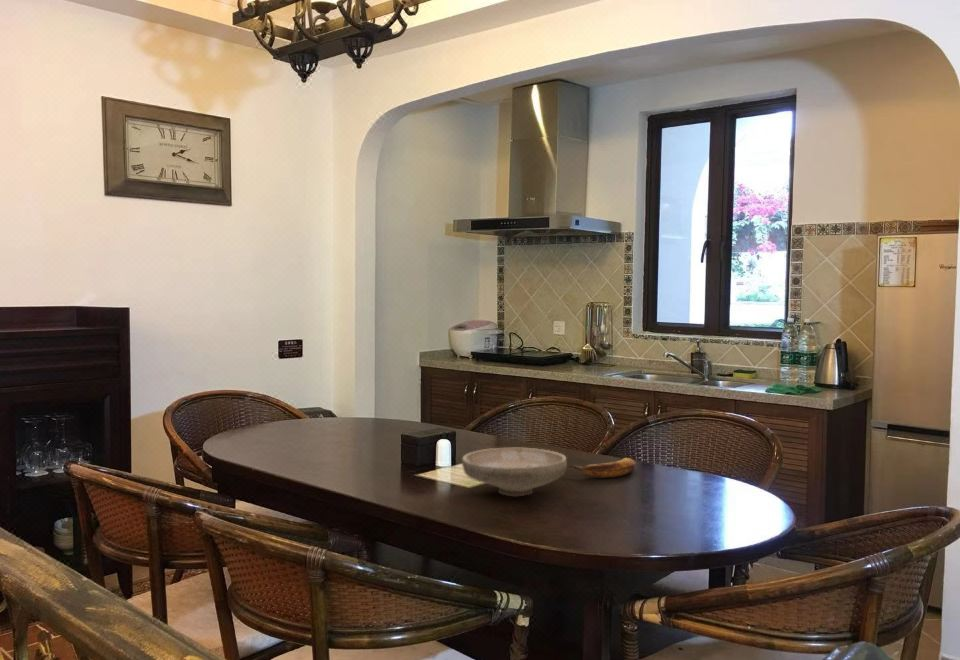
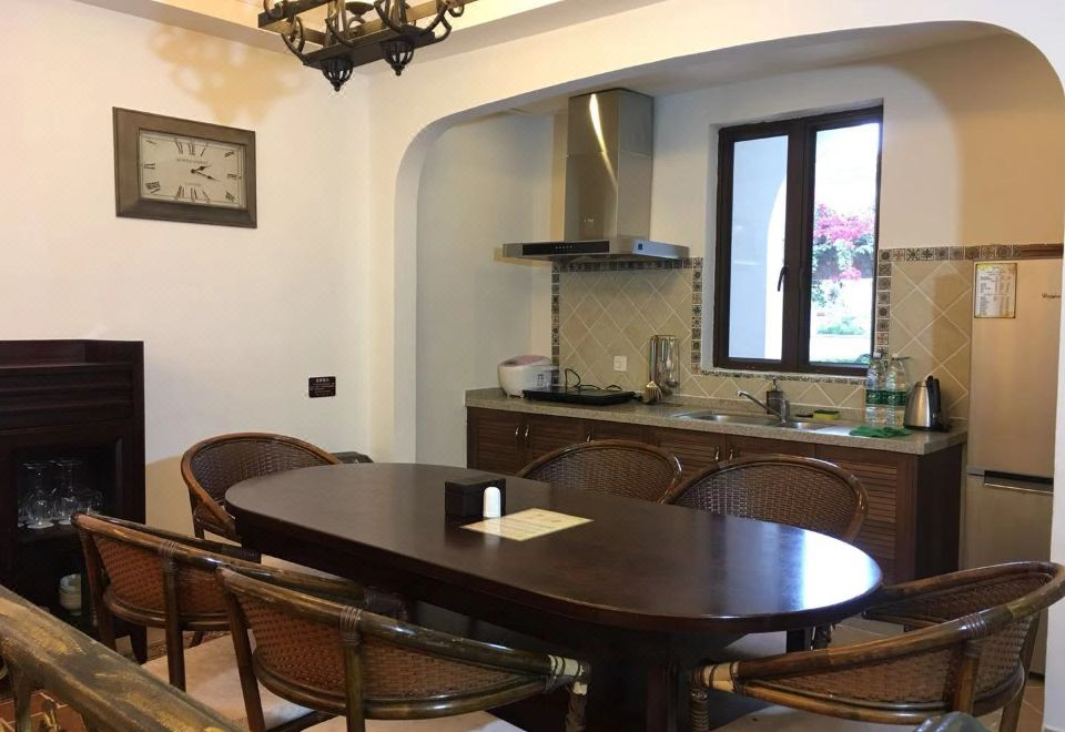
- bowl (514, 474)
- banana (608, 466)
